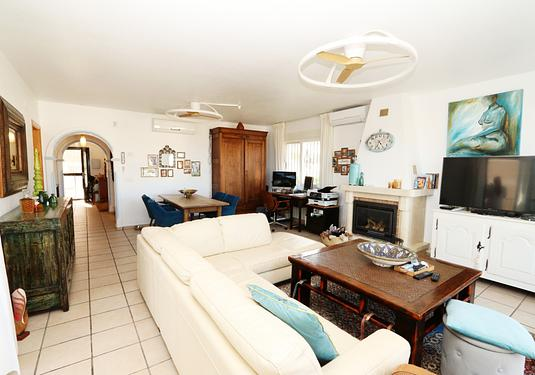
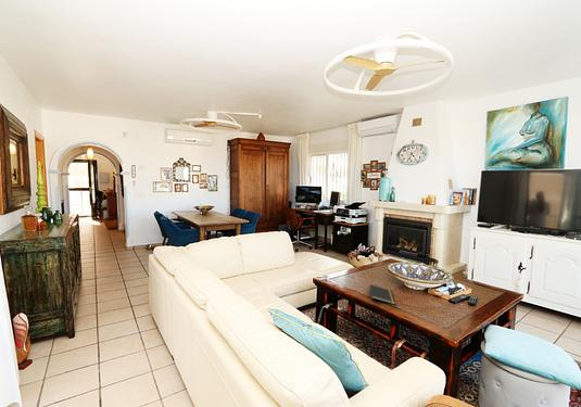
+ notepad (381, 293)
